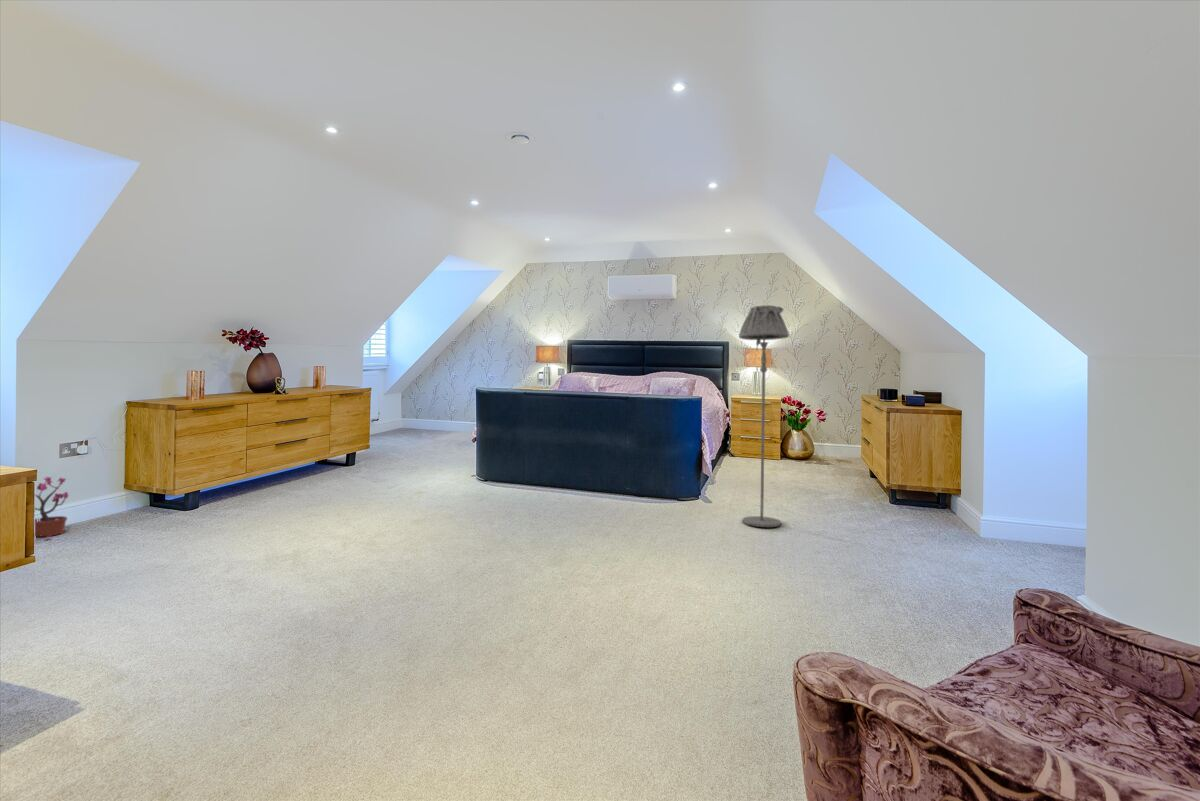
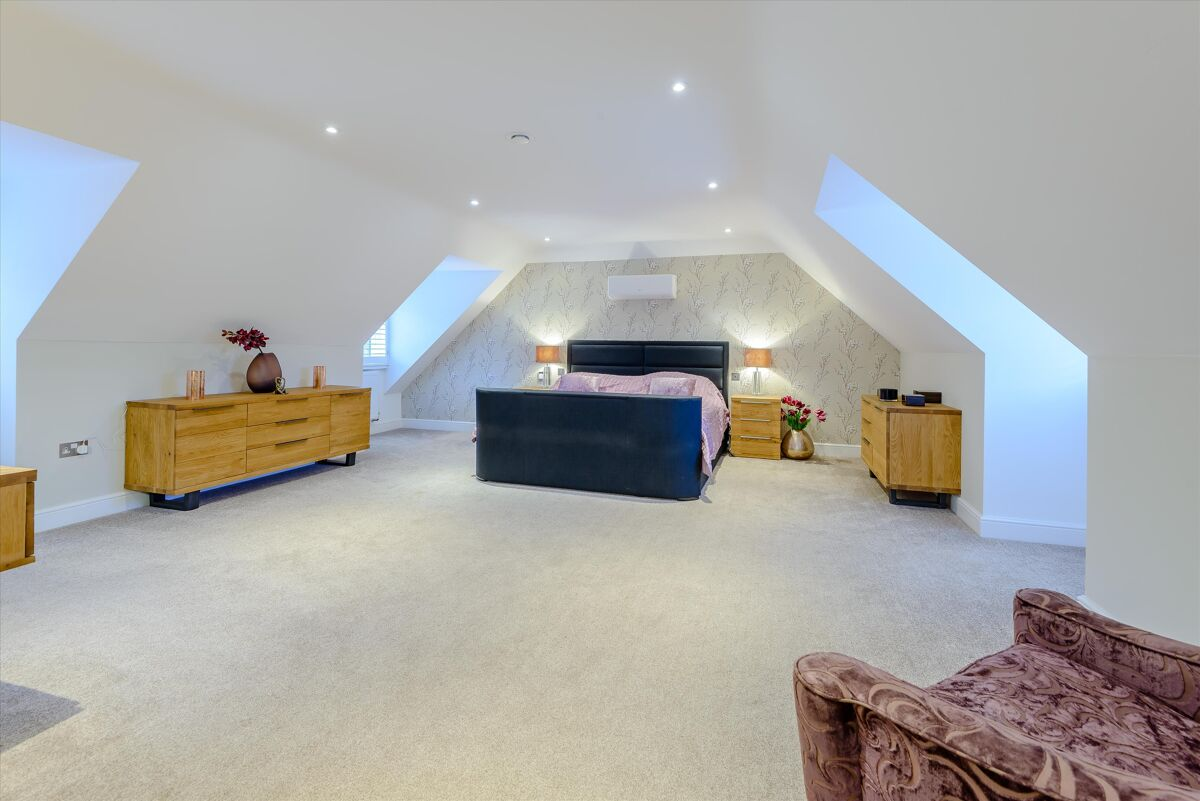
- floor lamp (762, 415)
- potted plant (52, 508)
